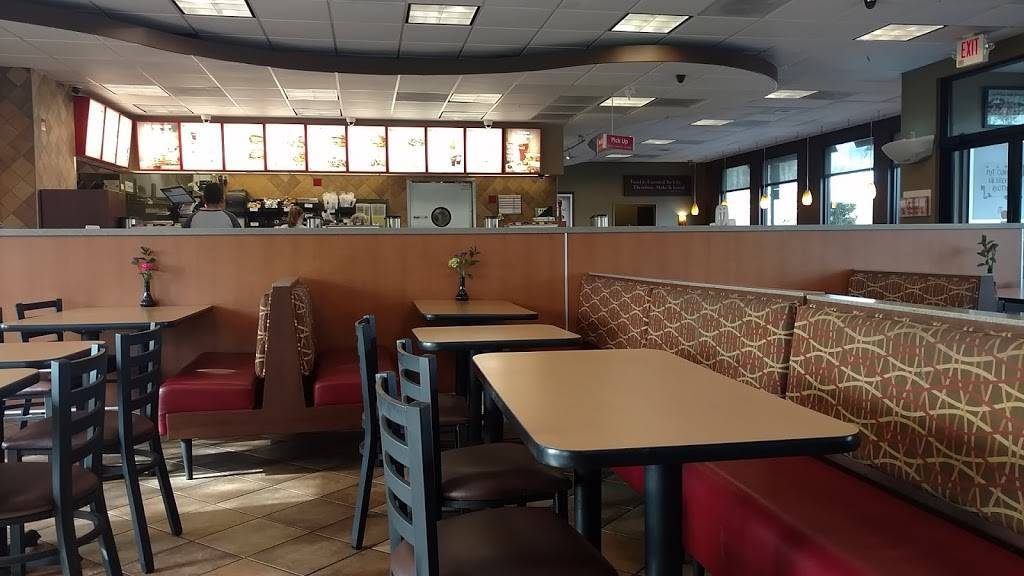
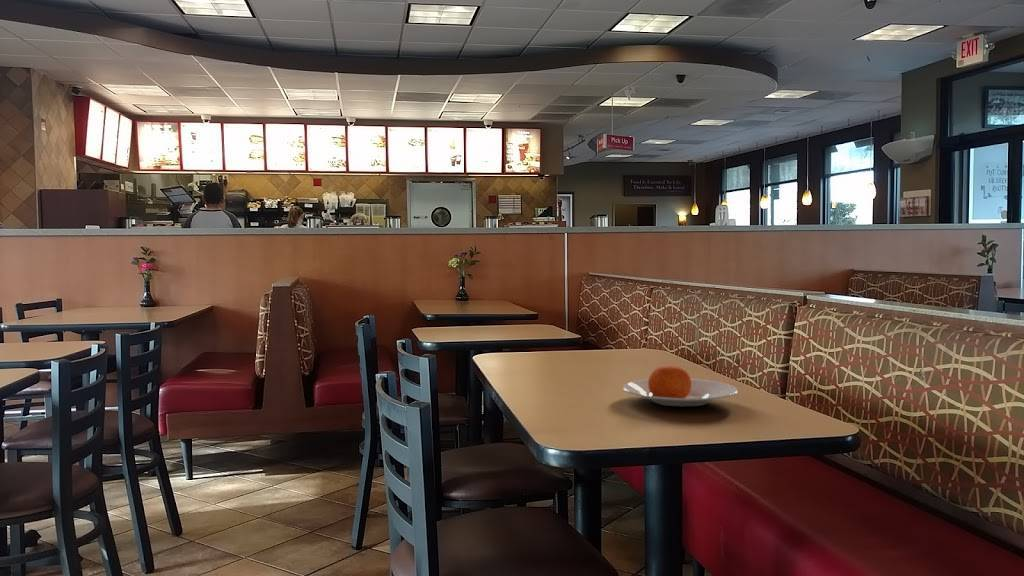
+ plate (679, 384)
